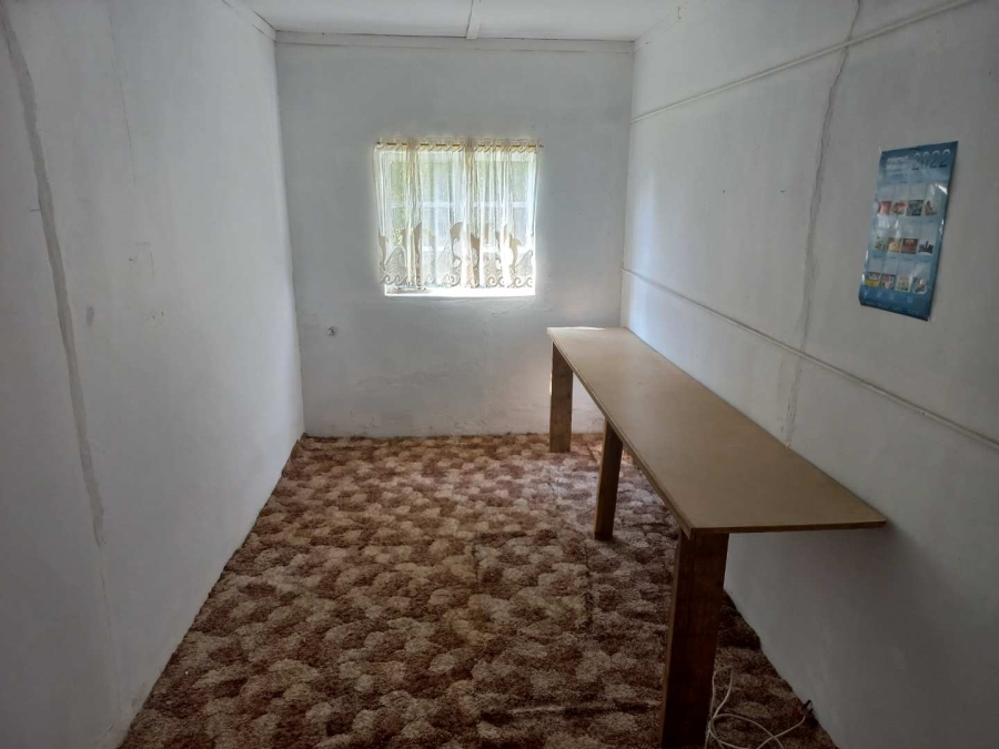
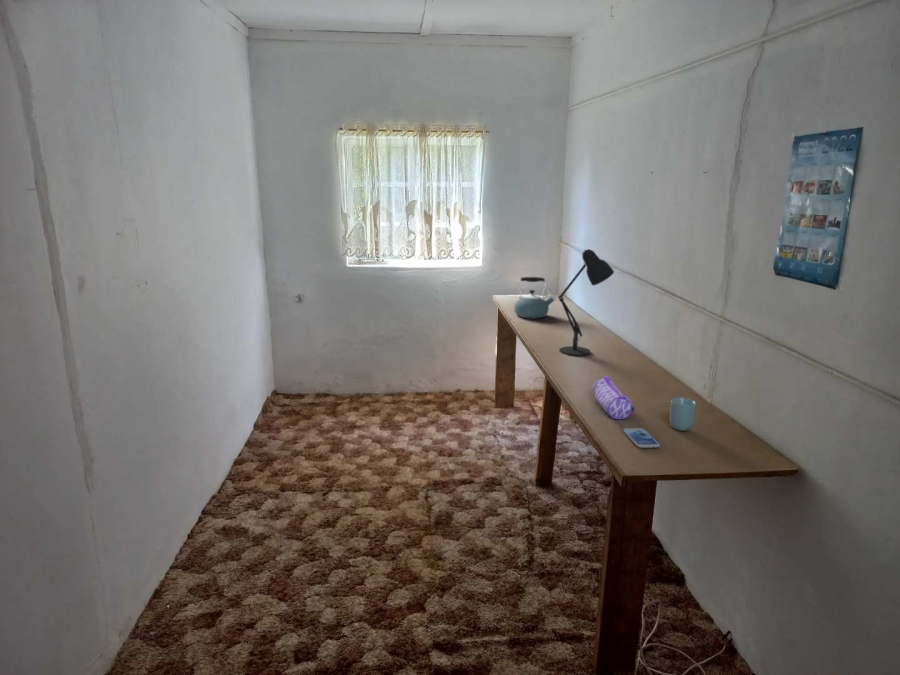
+ pencil case (611, 397)
+ kettle (535, 296)
+ cup (682, 414)
+ desk lamp (569, 310)
+ smartphone (640, 437)
